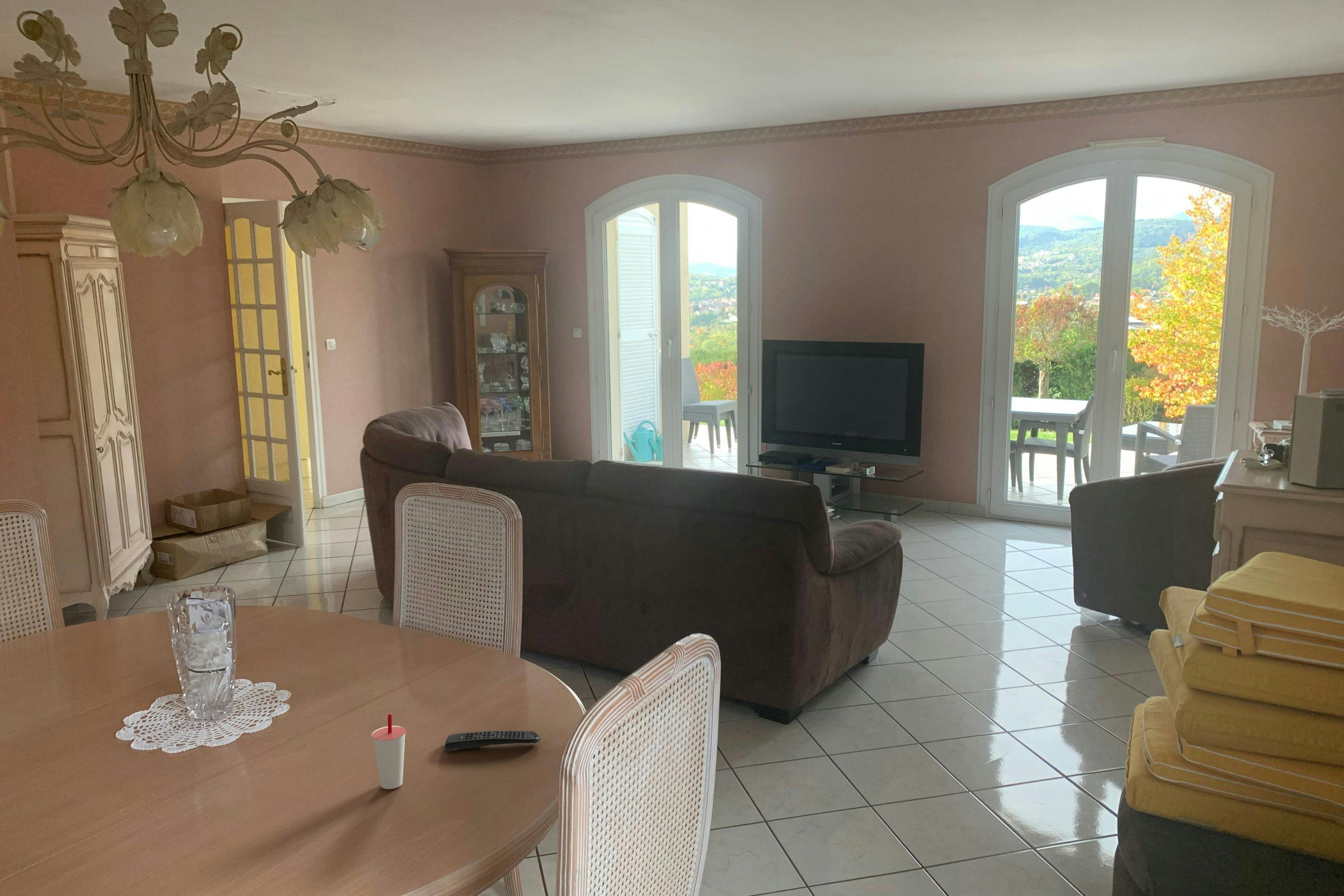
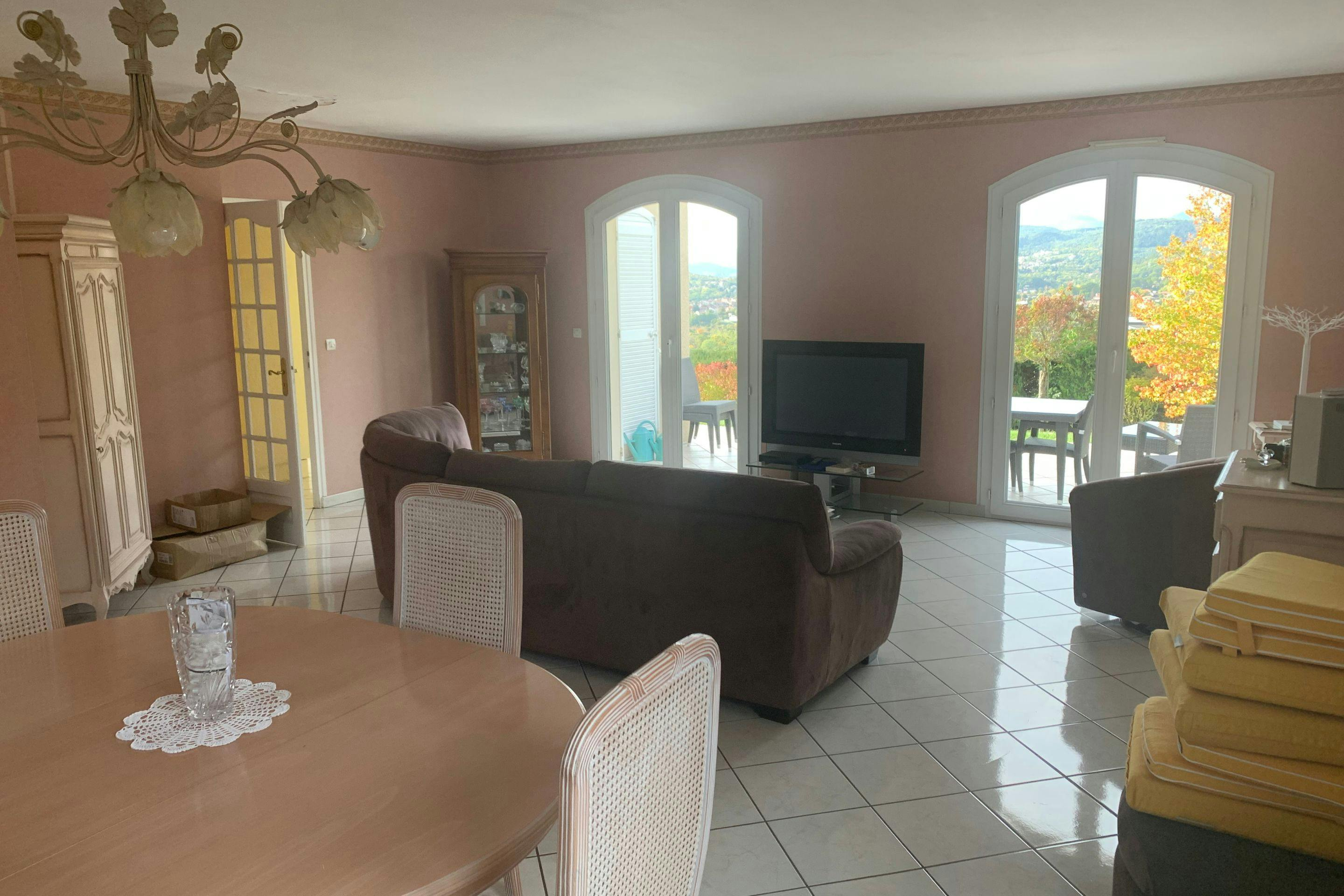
- cup (390, 749)
- remote control (494, 739)
